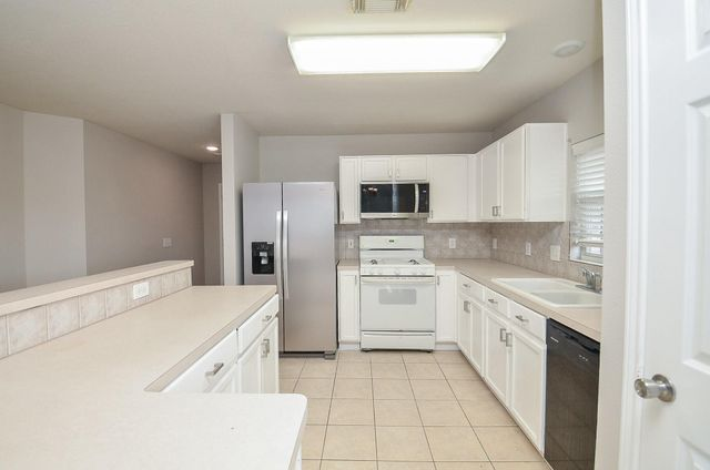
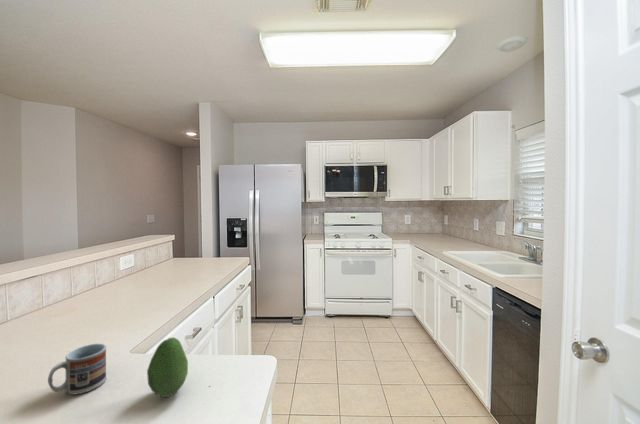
+ fruit (168, 366)
+ cup (79, 370)
